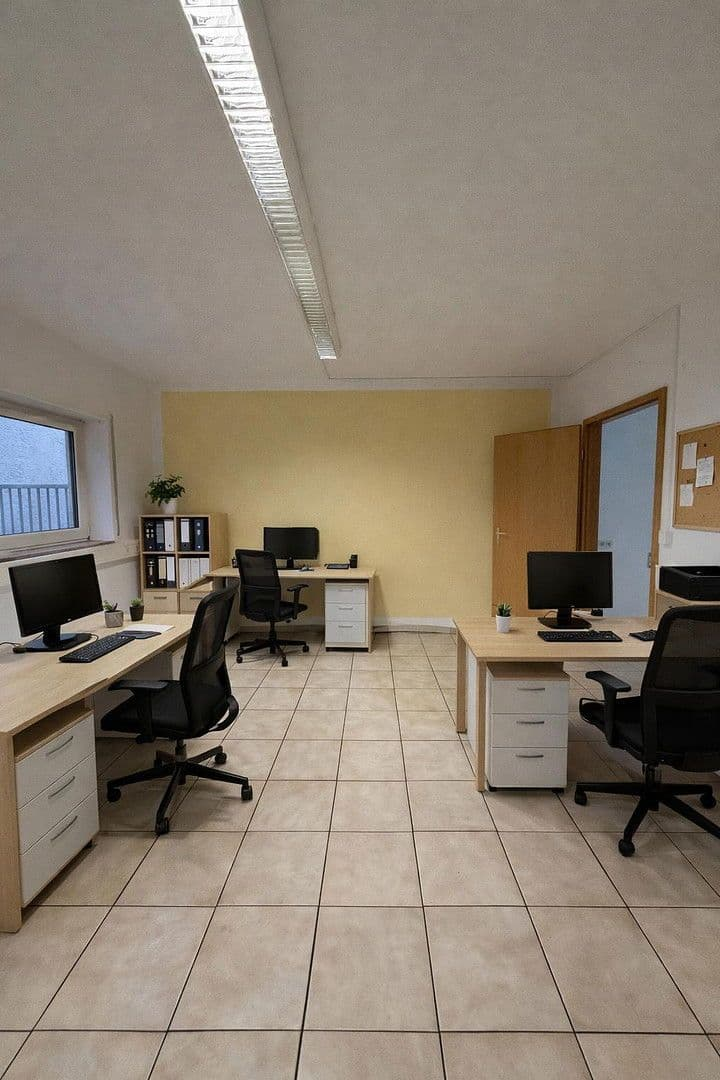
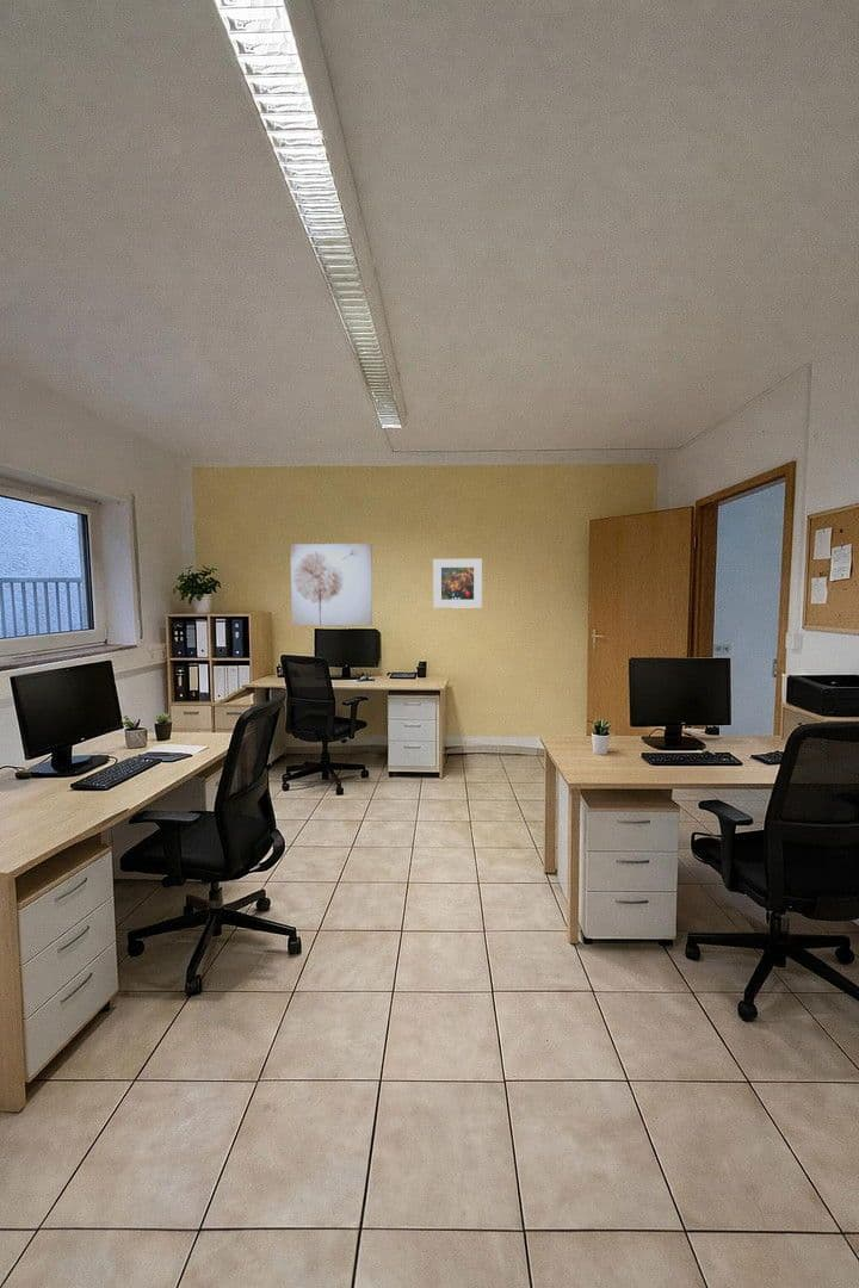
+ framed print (457, 583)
+ wall art (330, 584)
